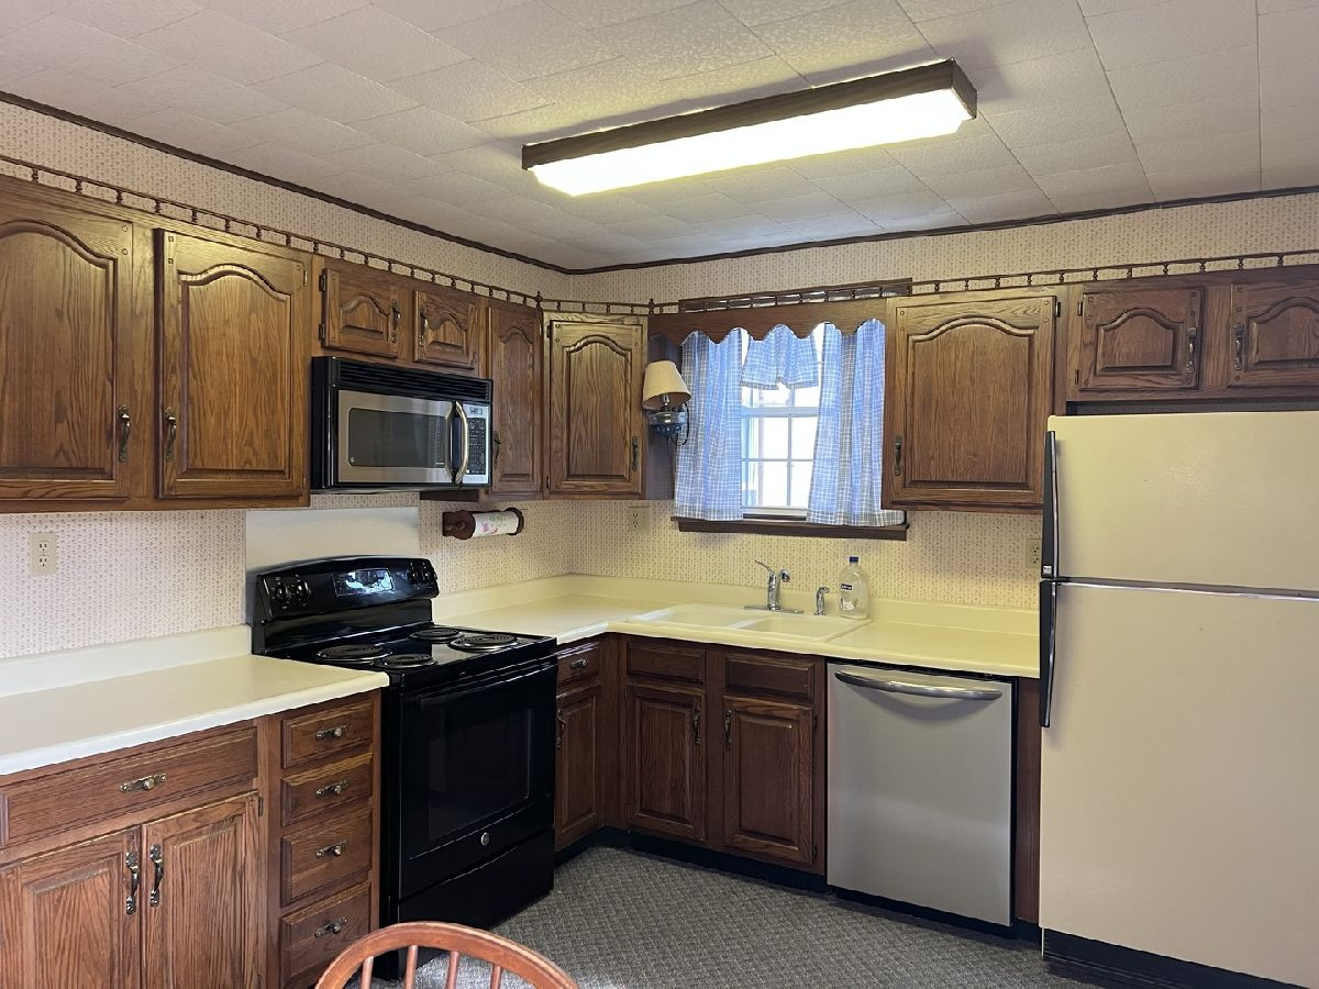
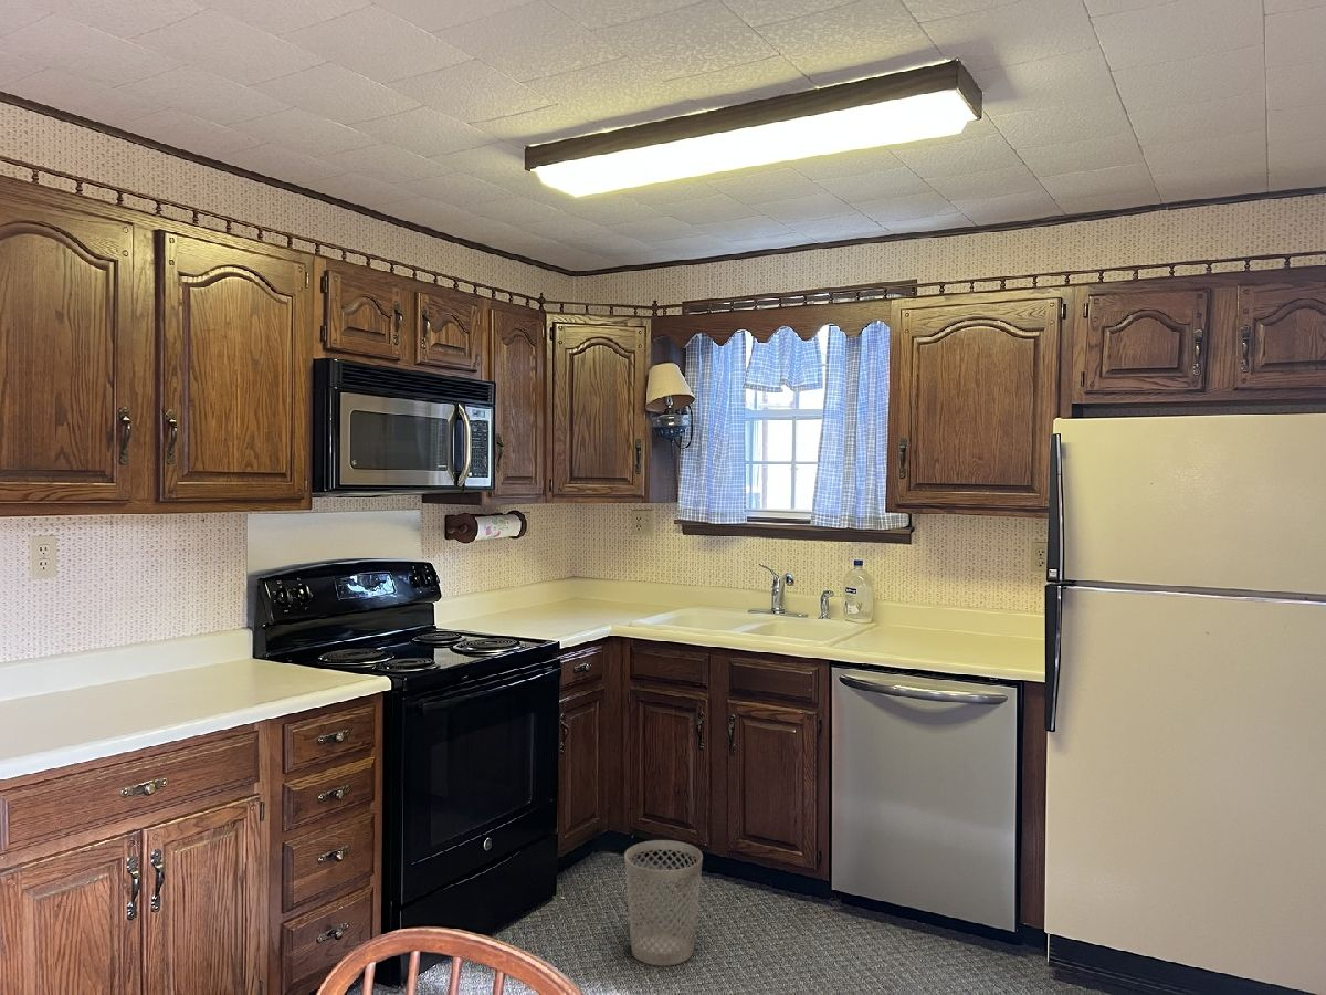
+ wastebasket (662, 902)
